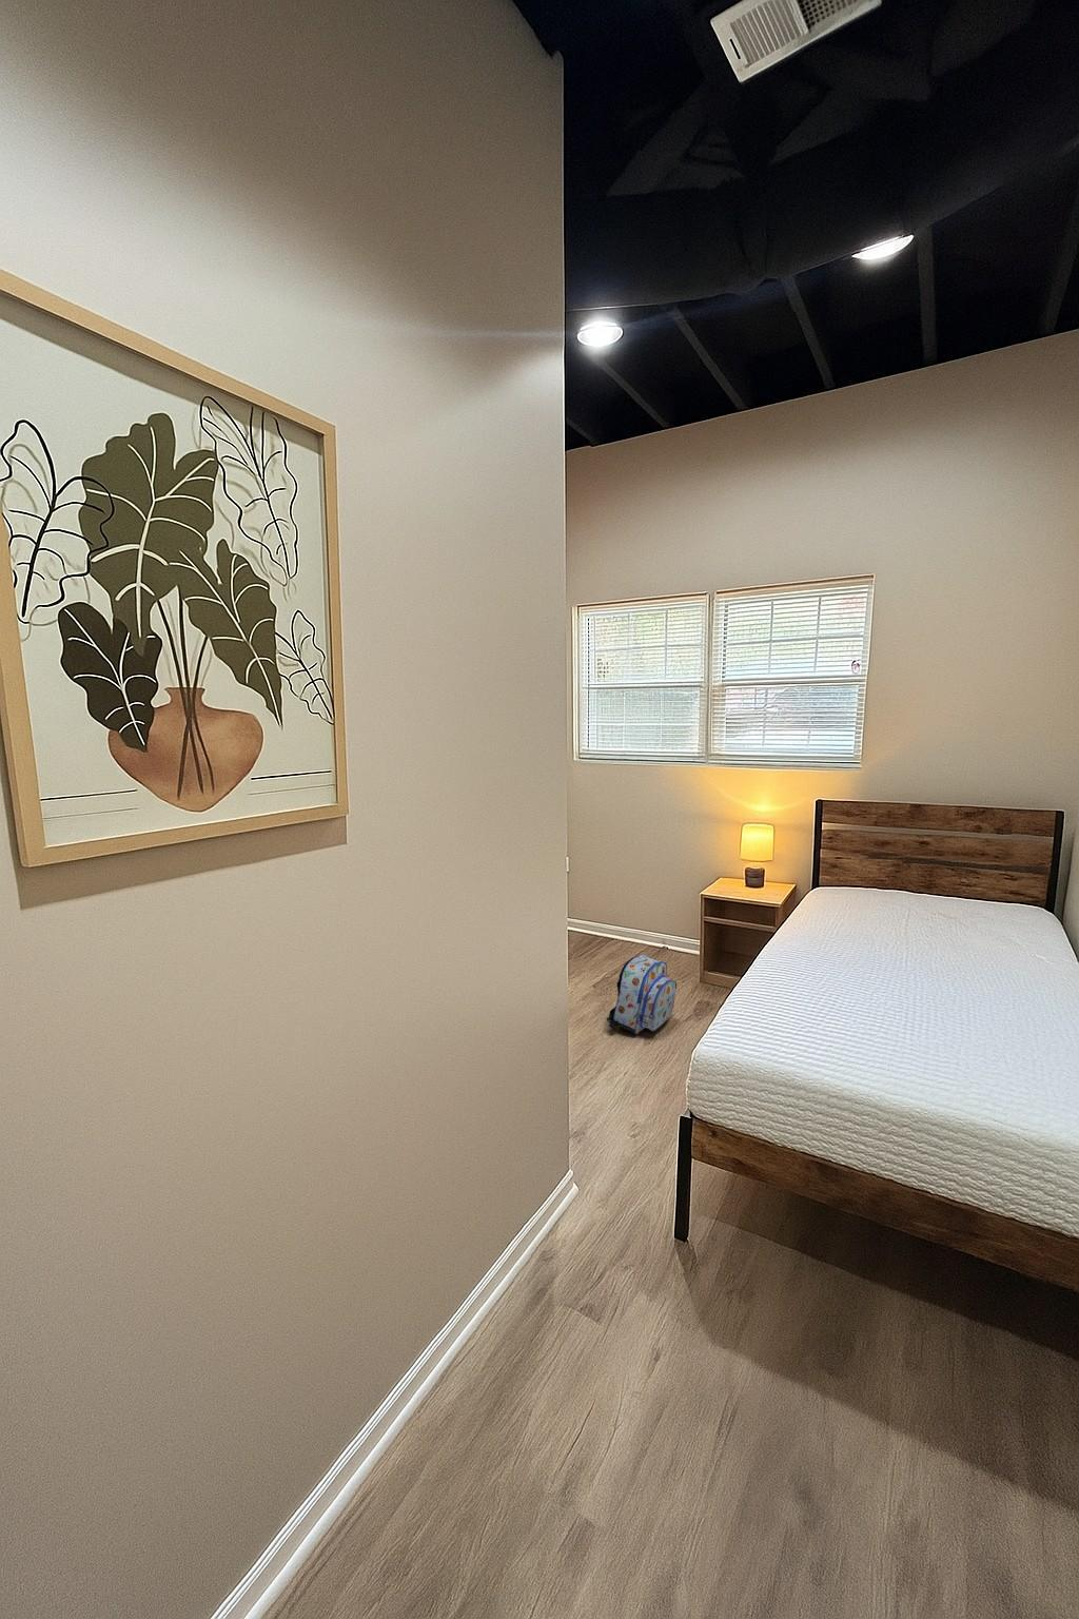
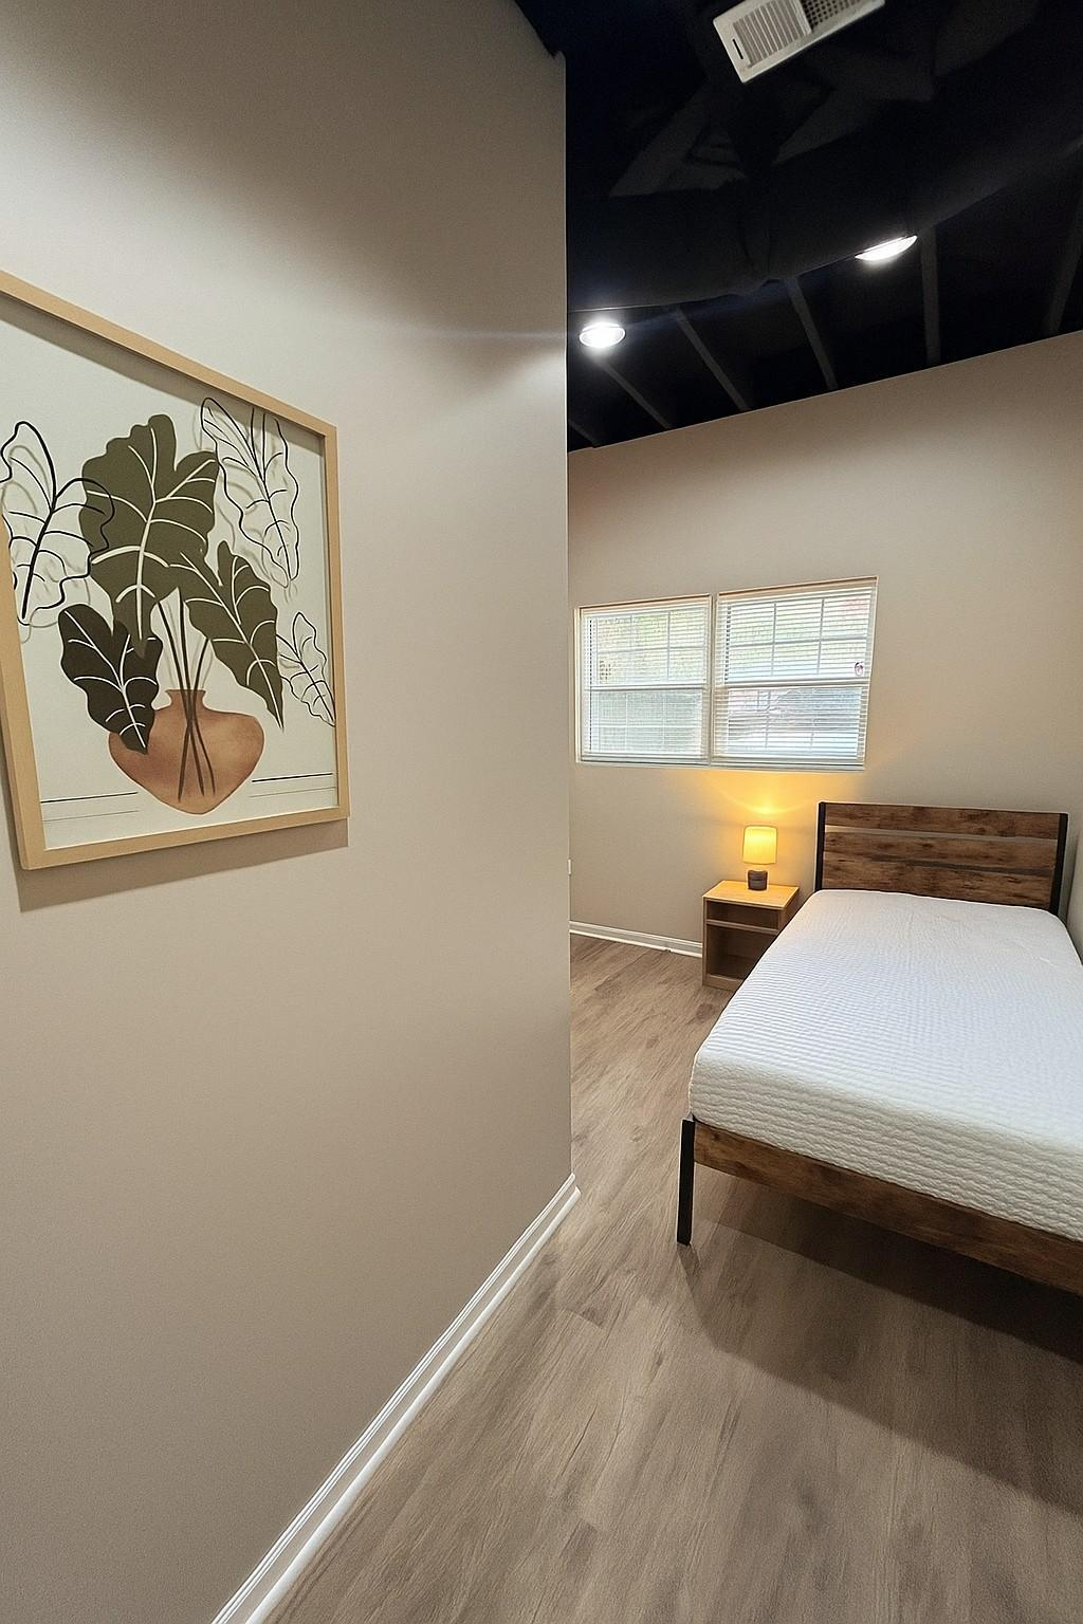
- backpack (644, 991)
